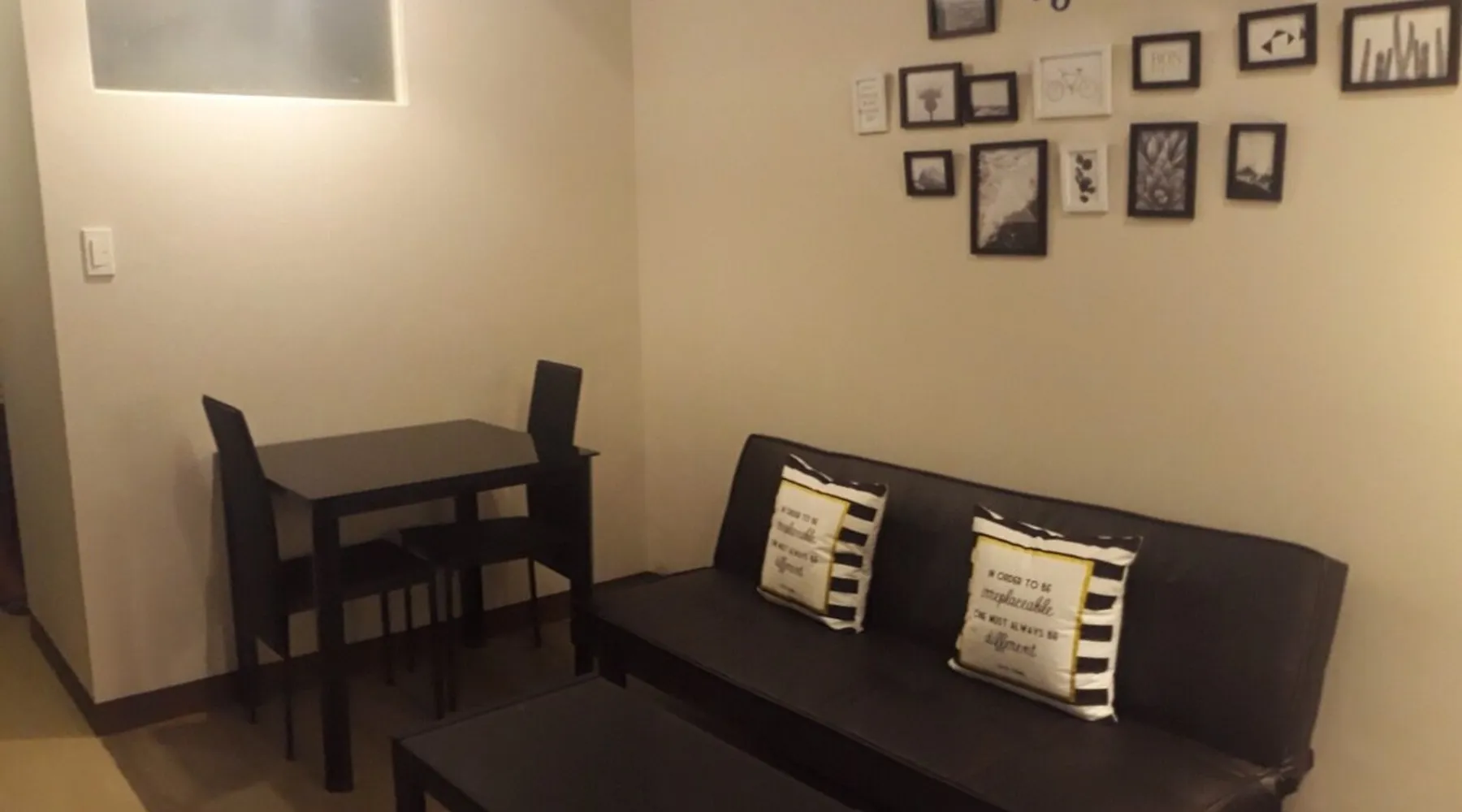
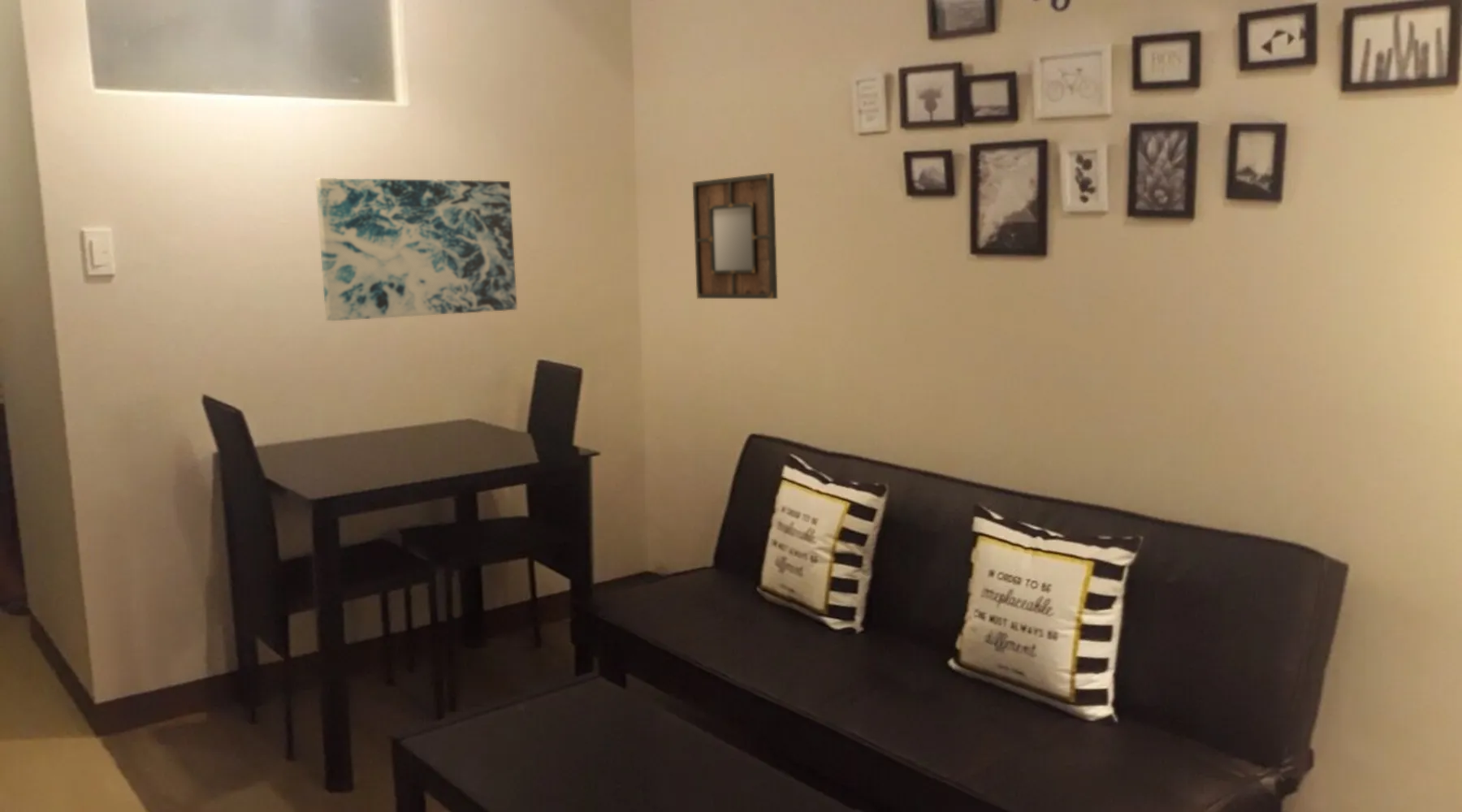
+ home mirror (733, 238)
+ wall art (422, 248)
